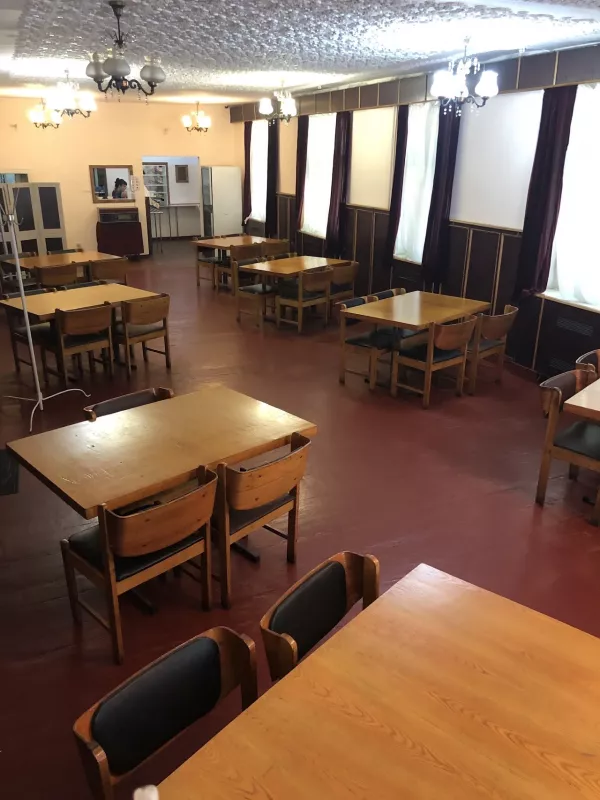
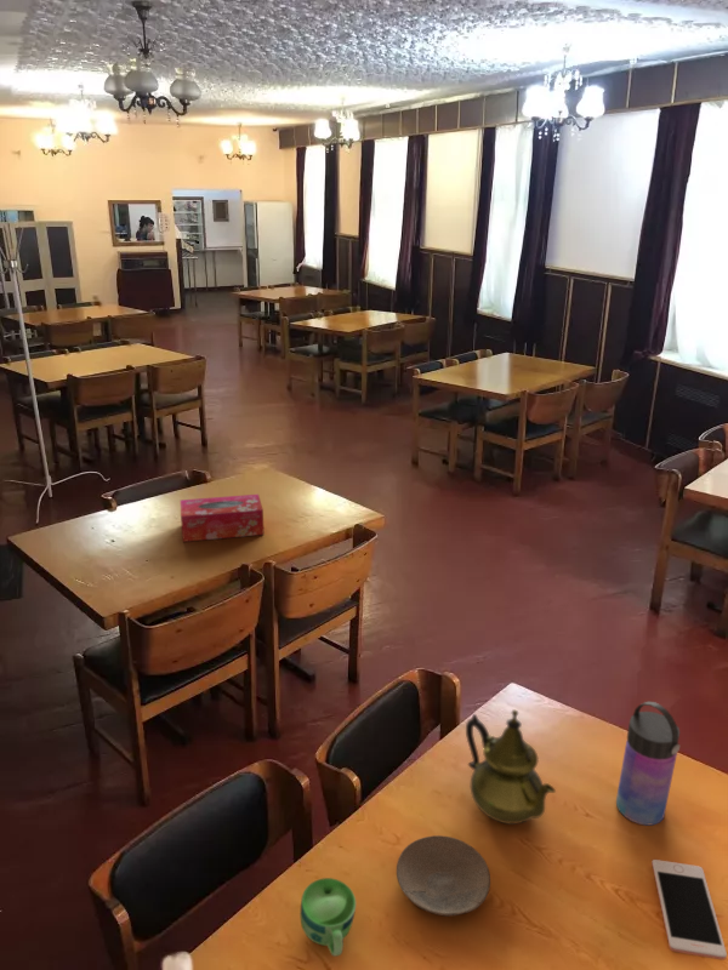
+ plate (442, 878)
+ teapot (507, 758)
+ cell phone (687, 906)
+ tissue box (221, 517)
+ cup (331, 920)
+ water bottle (649, 758)
